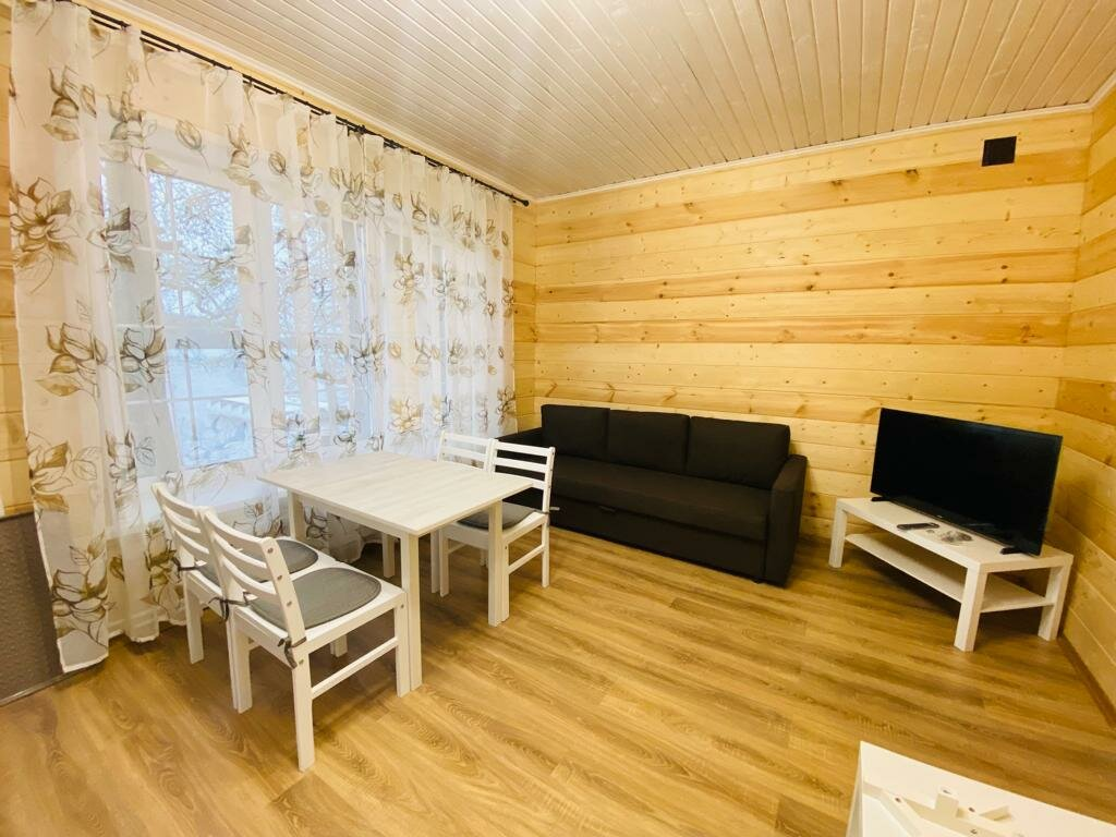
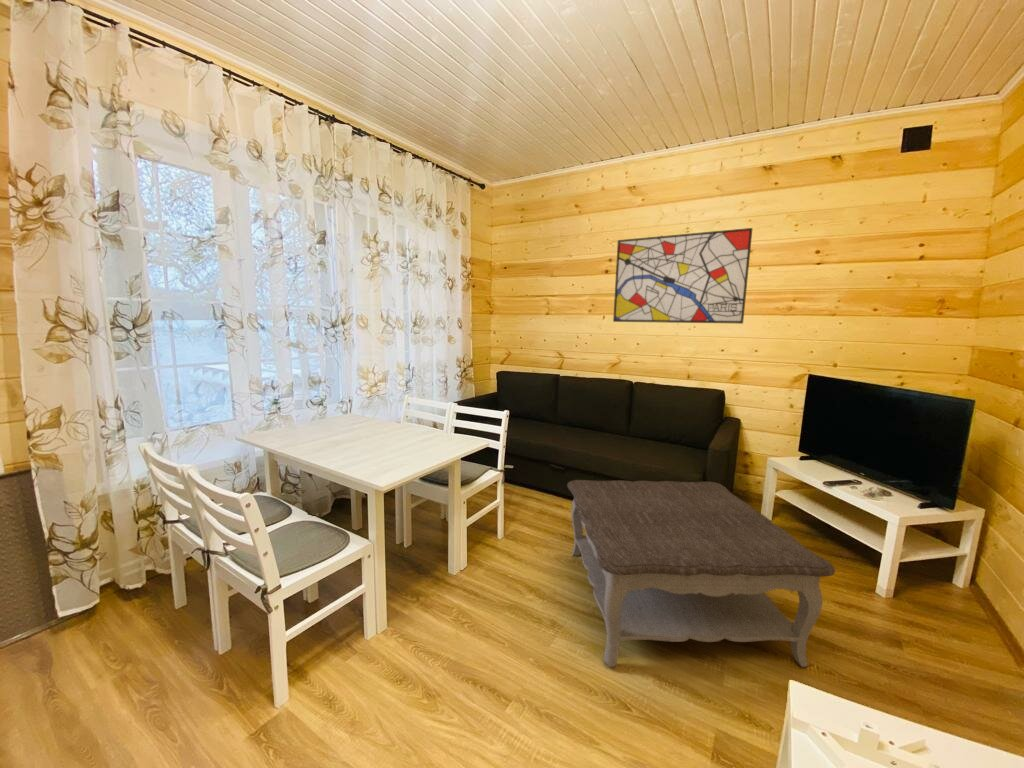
+ coffee table (670, 557)
+ wall art (676, 279)
